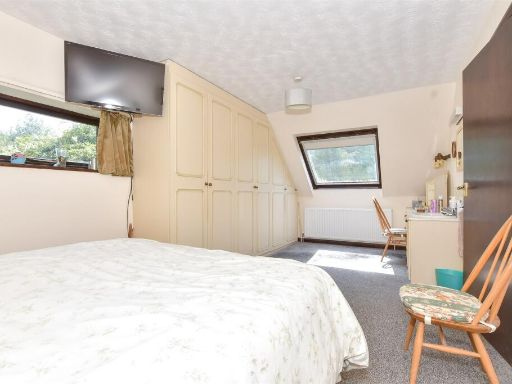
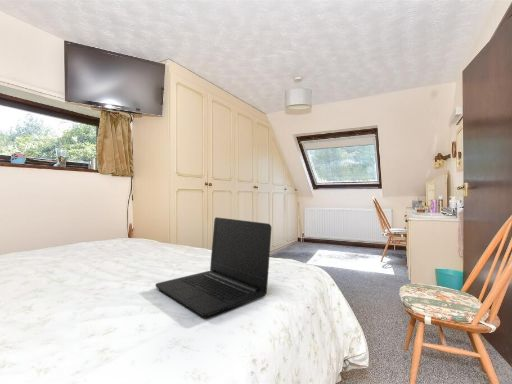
+ laptop (211, 256)
